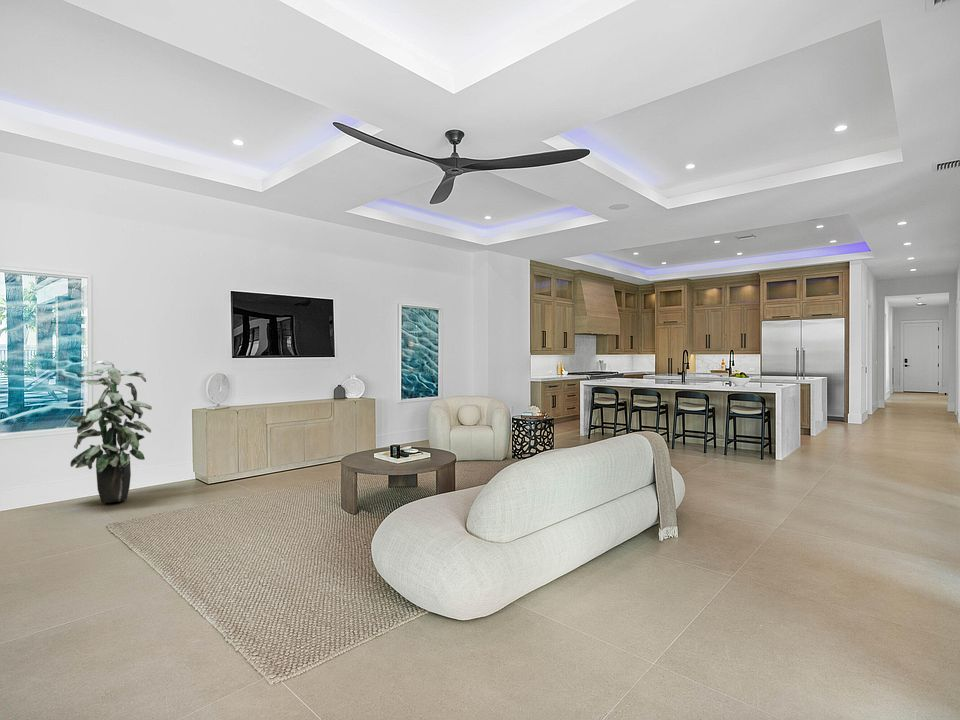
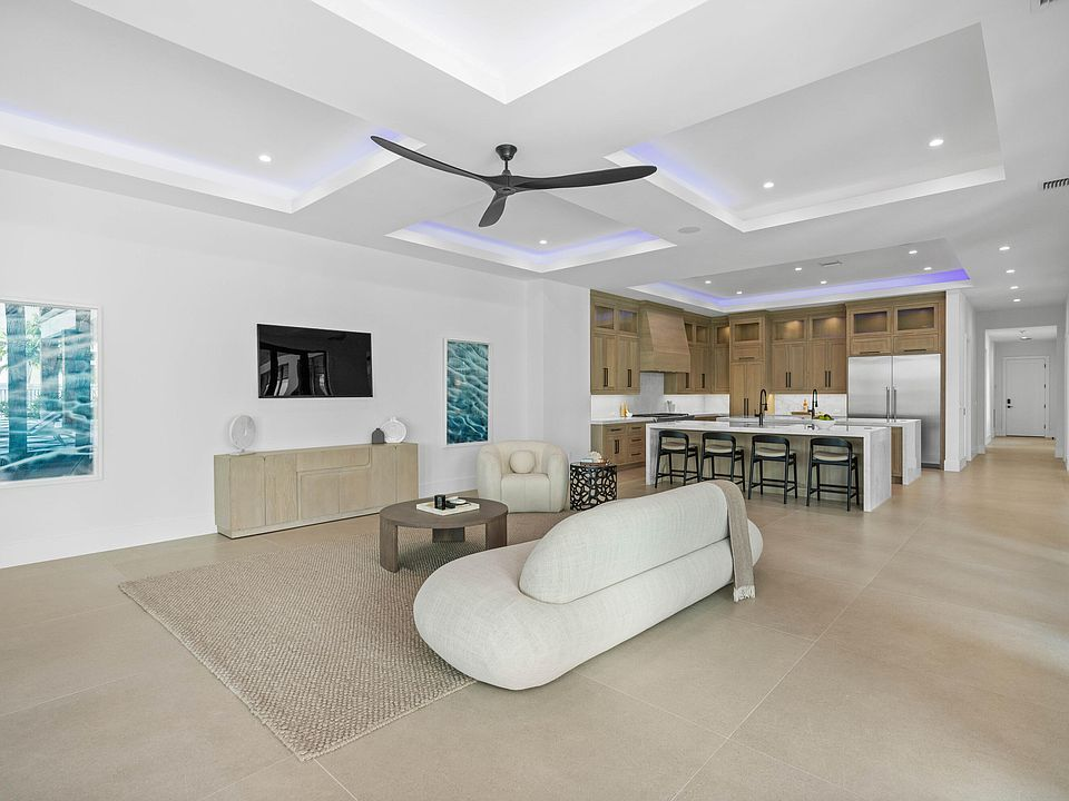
- indoor plant (109, 431)
